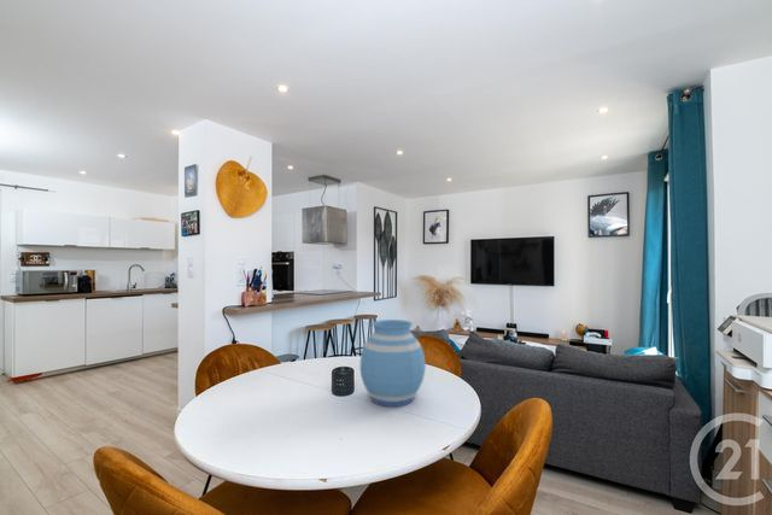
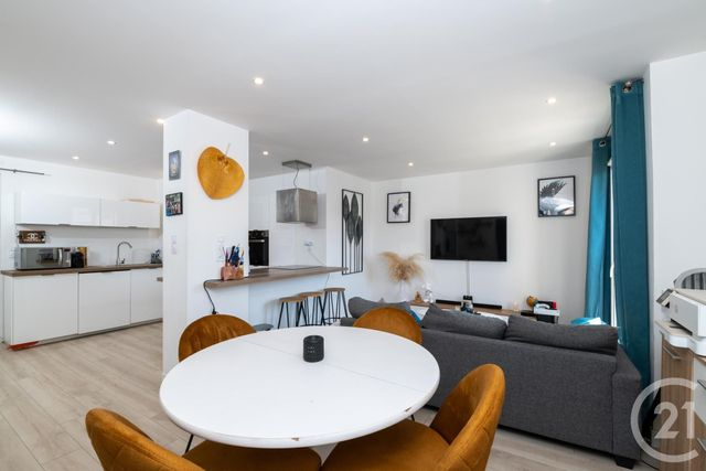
- vase (392, 359)
